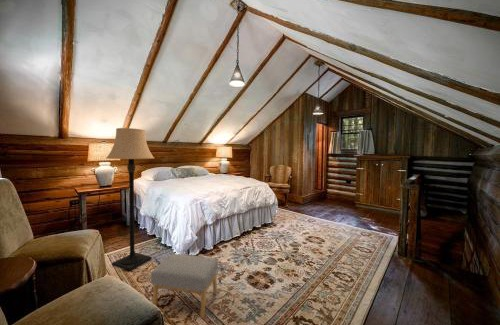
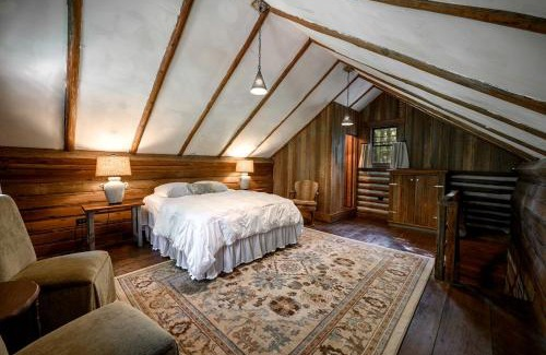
- lamp (131, 196)
- footstool (186, 282)
